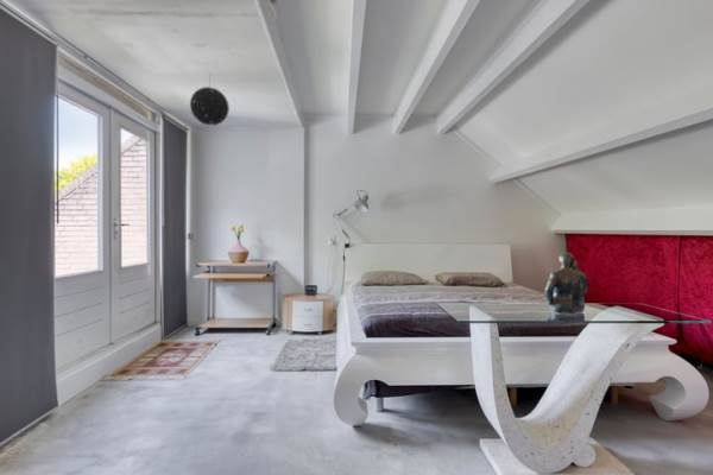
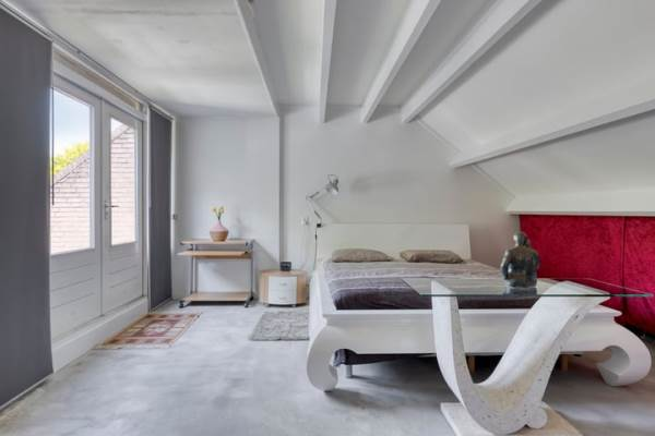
- pendant light (209, 97)
